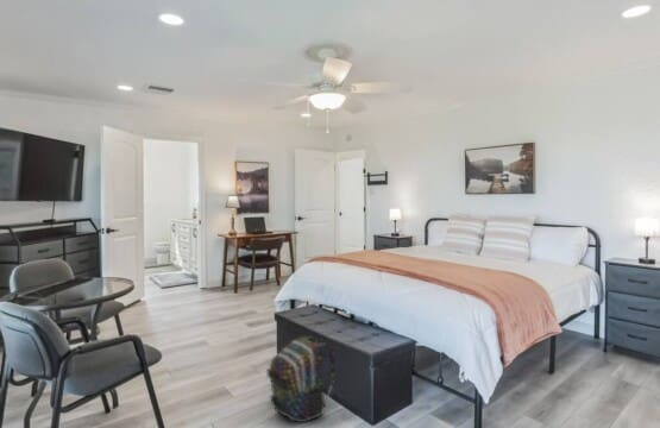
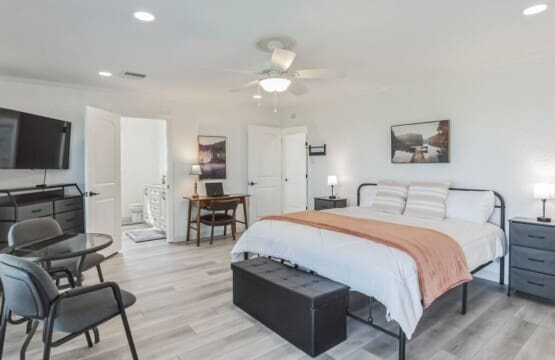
- backpack (301, 377)
